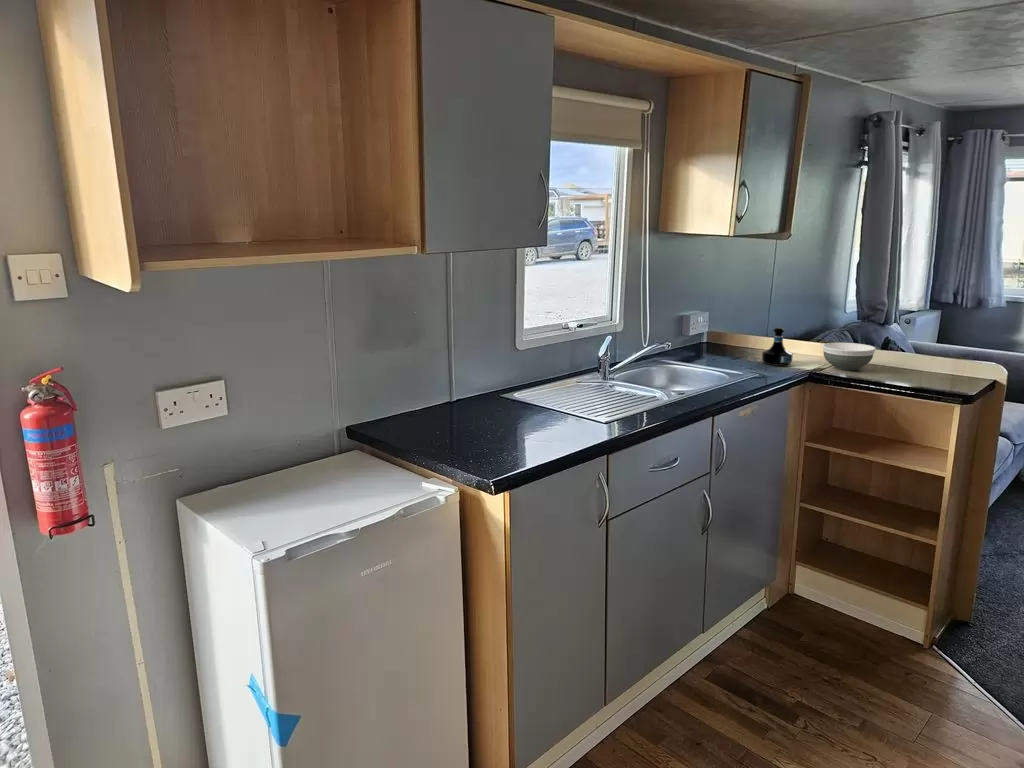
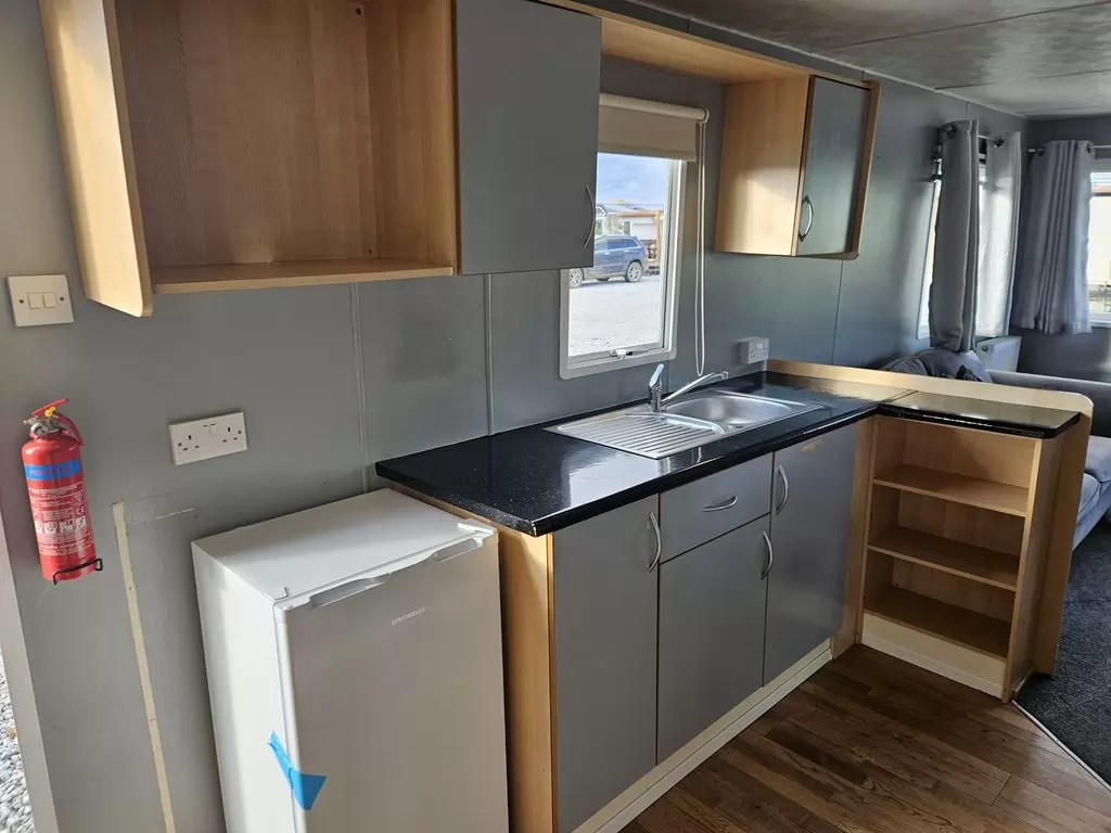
- tequila bottle (777, 345)
- bowl (847, 357)
